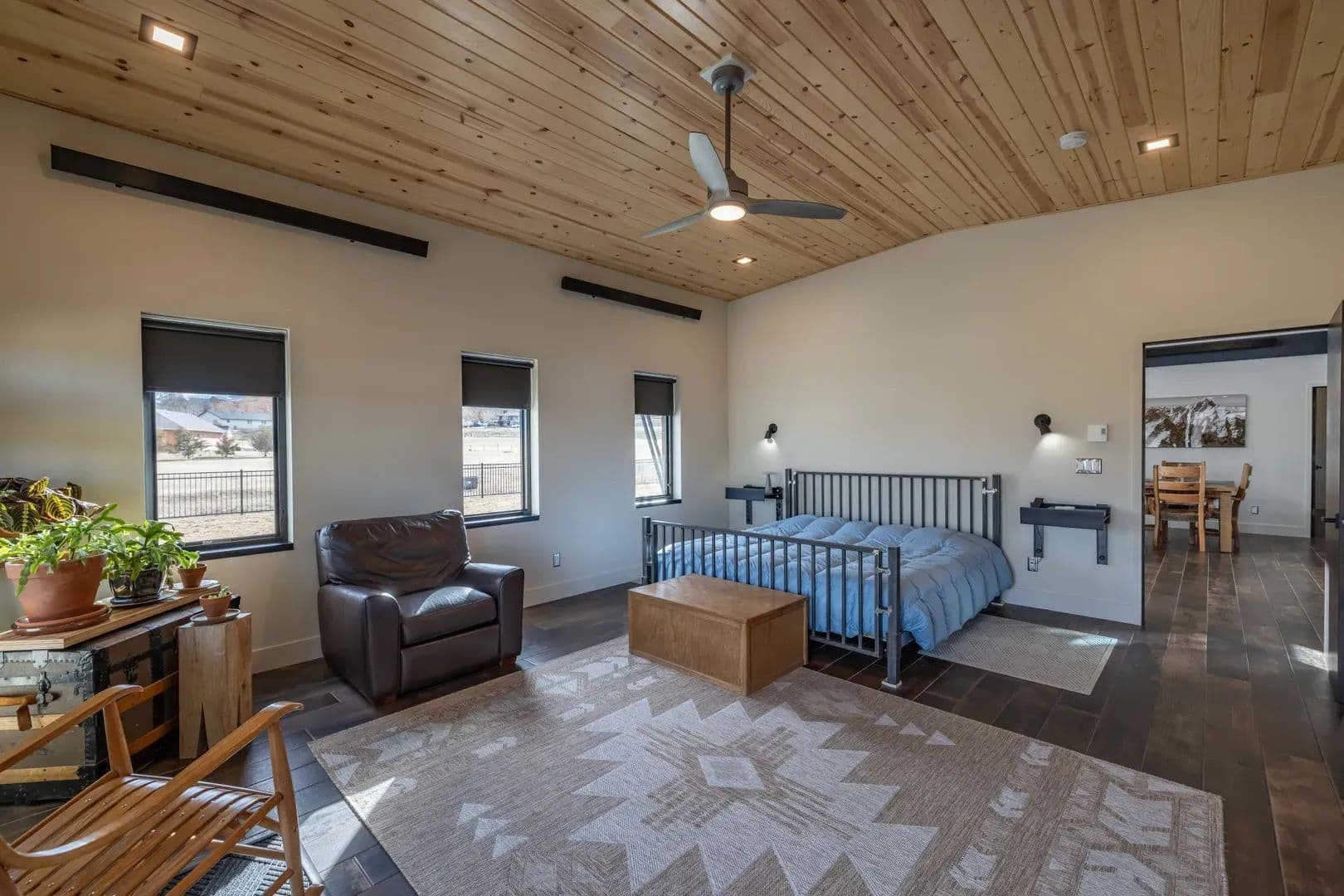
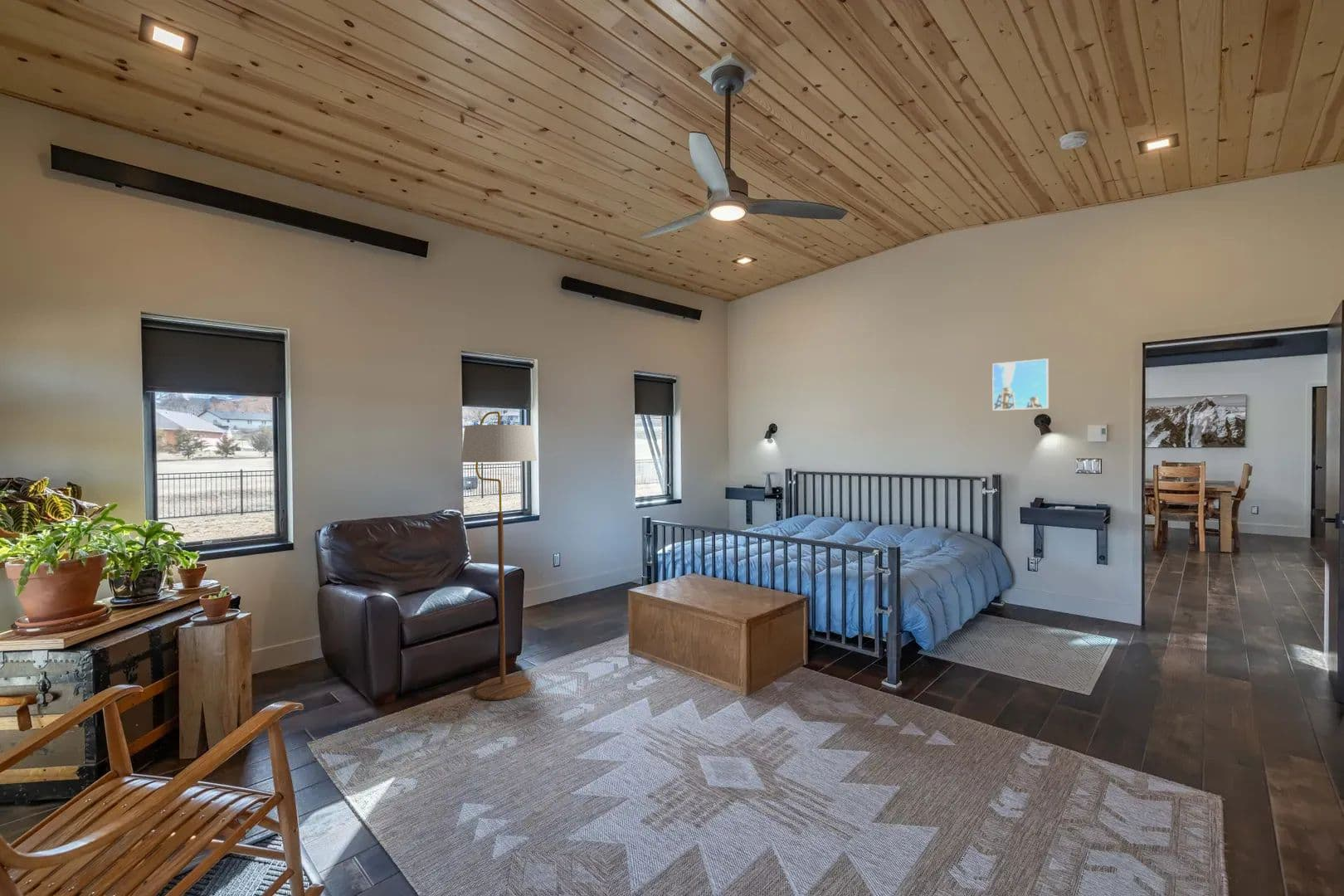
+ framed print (1020, 385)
+ floor lamp (498, 548)
